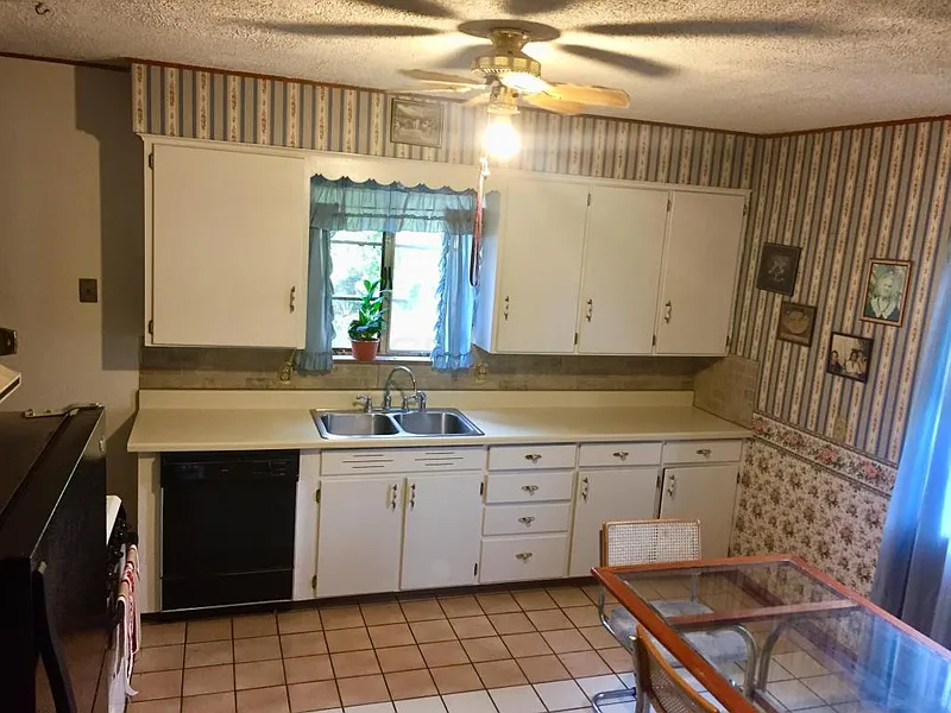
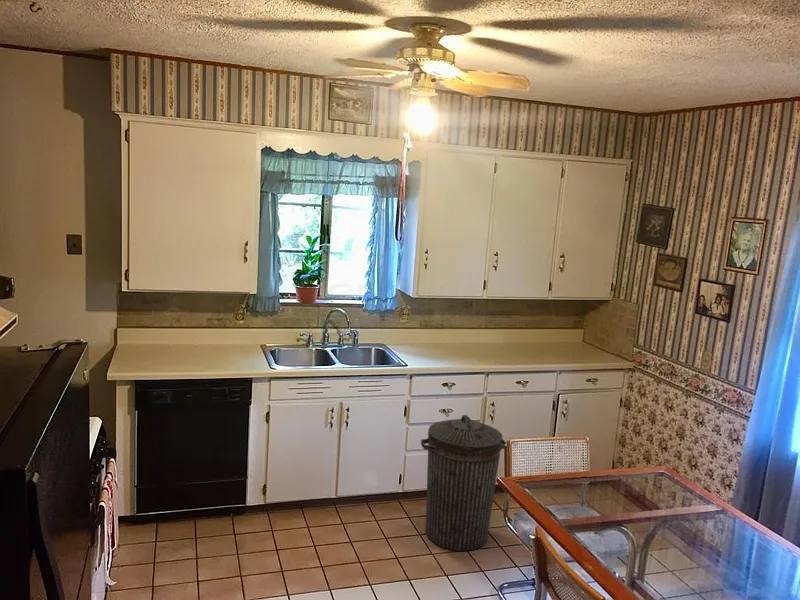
+ trash can (461, 476)
